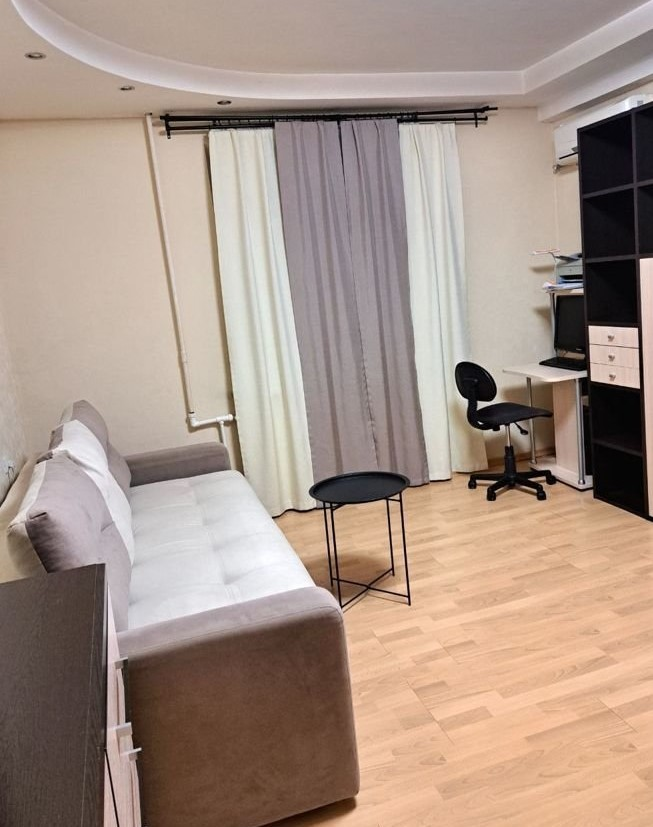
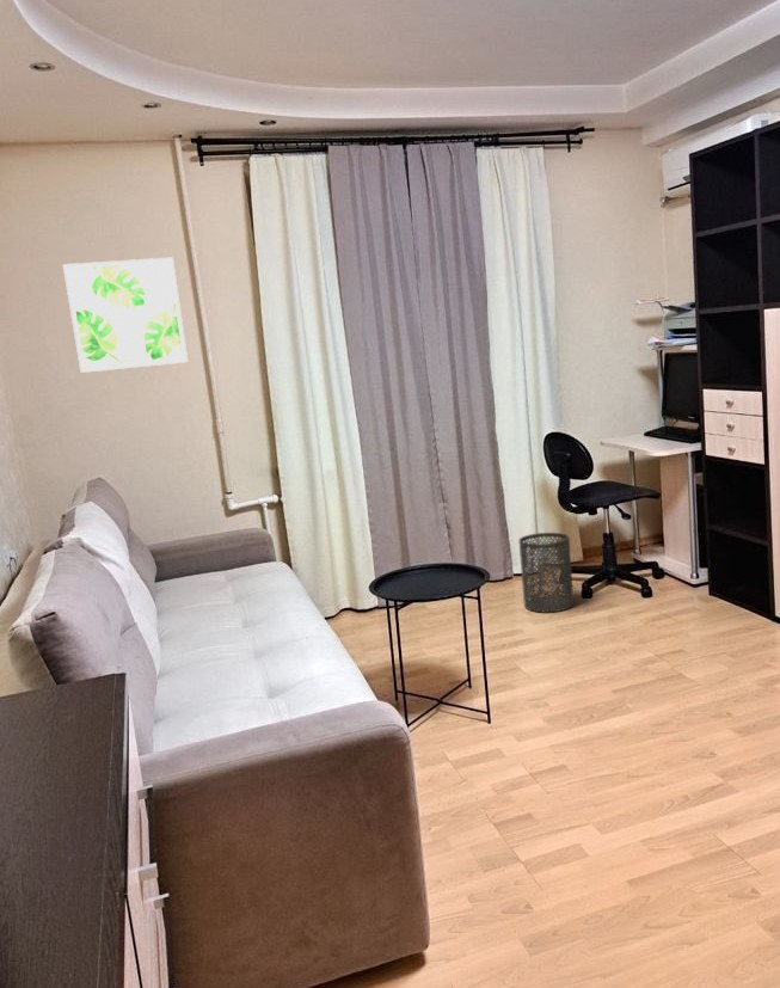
+ trash can (546, 571)
+ wall art (127, 314)
